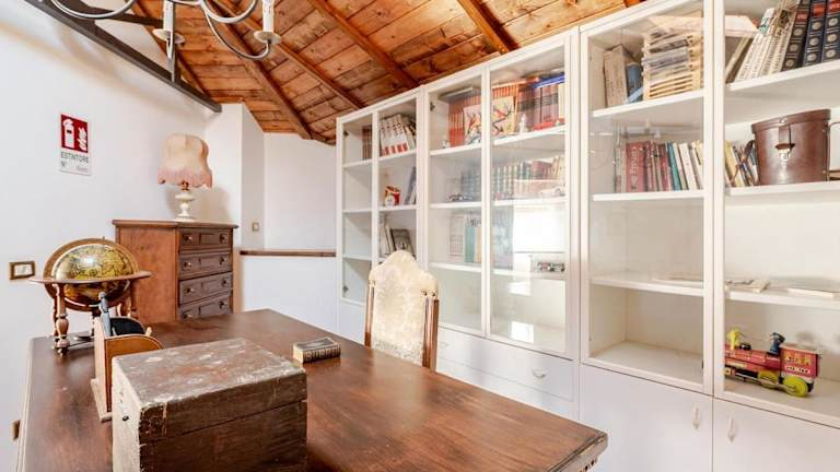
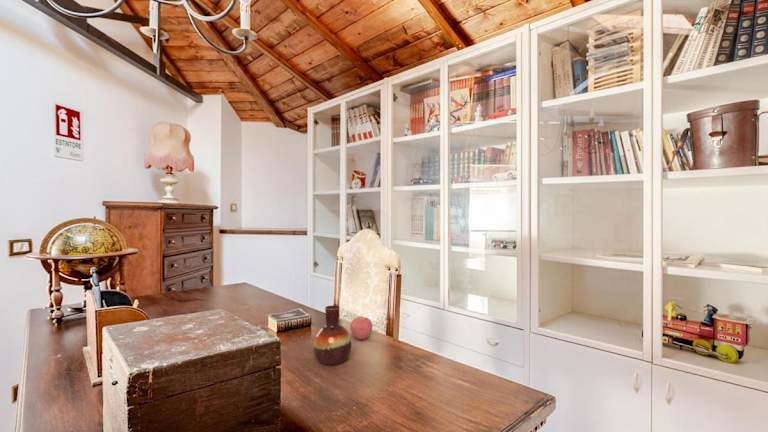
+ vase (332, 333)
+ apple (361, 327)
